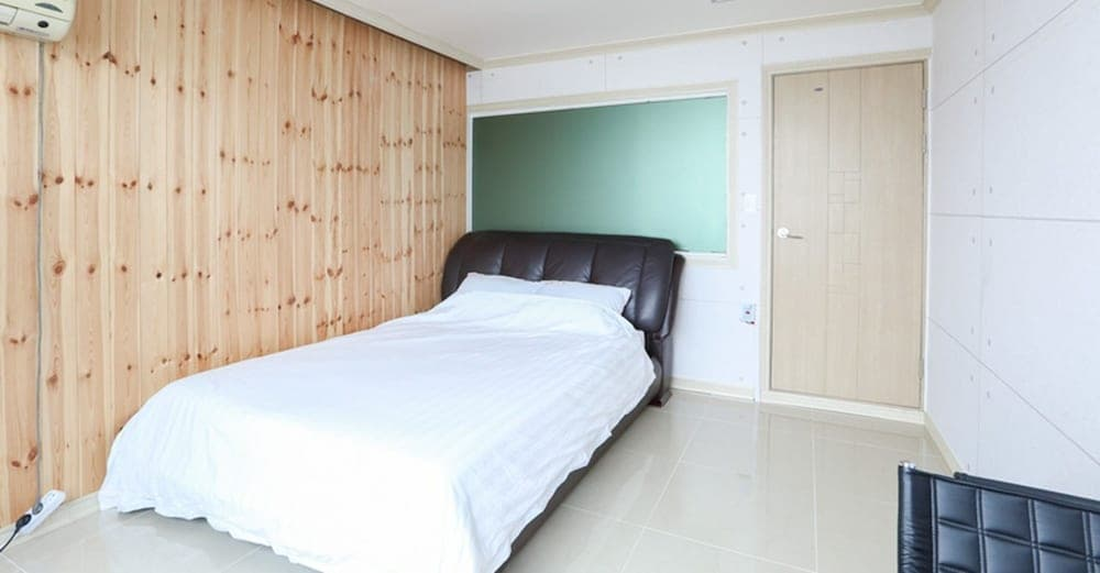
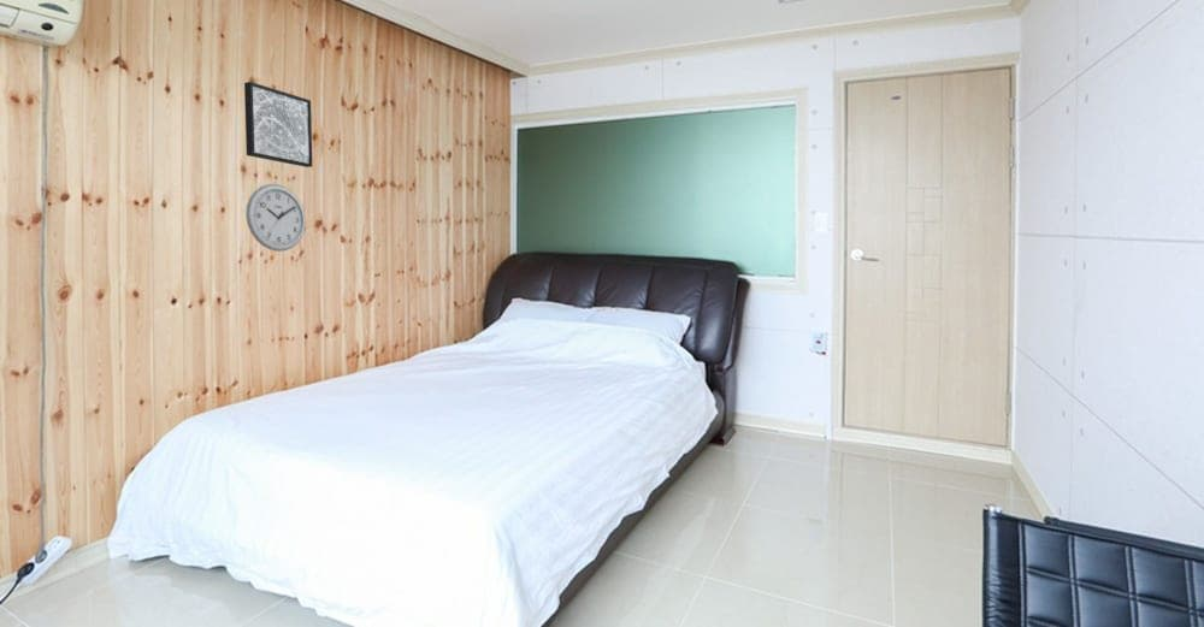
+ wall art (279, 126)
+ wall clock (278, 217)
